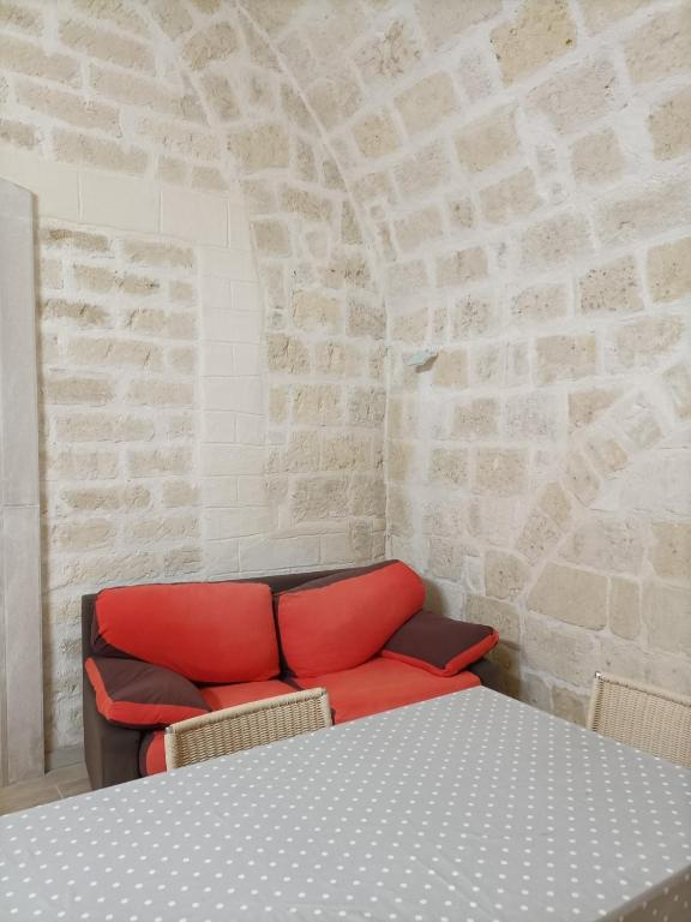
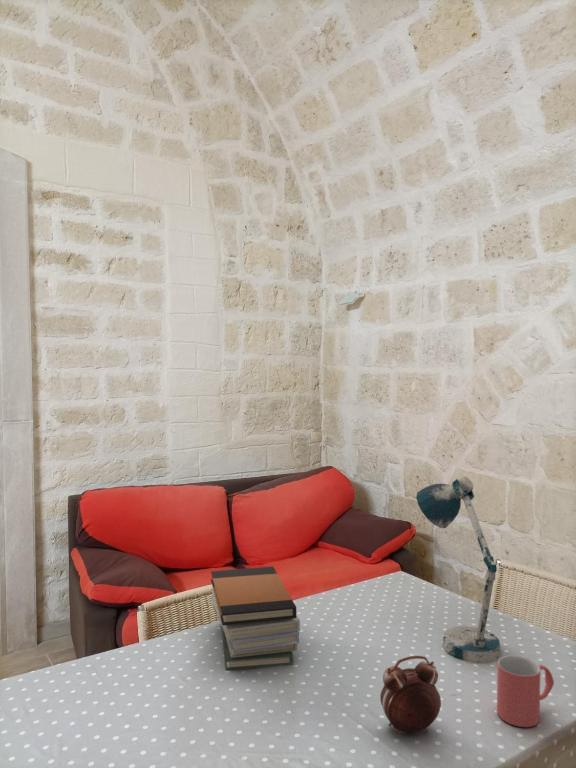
+ book stack (252, 615)
+ mug (526, 688)
+ desk lamp (481, 550)
+ alarm clock (409, 692)
